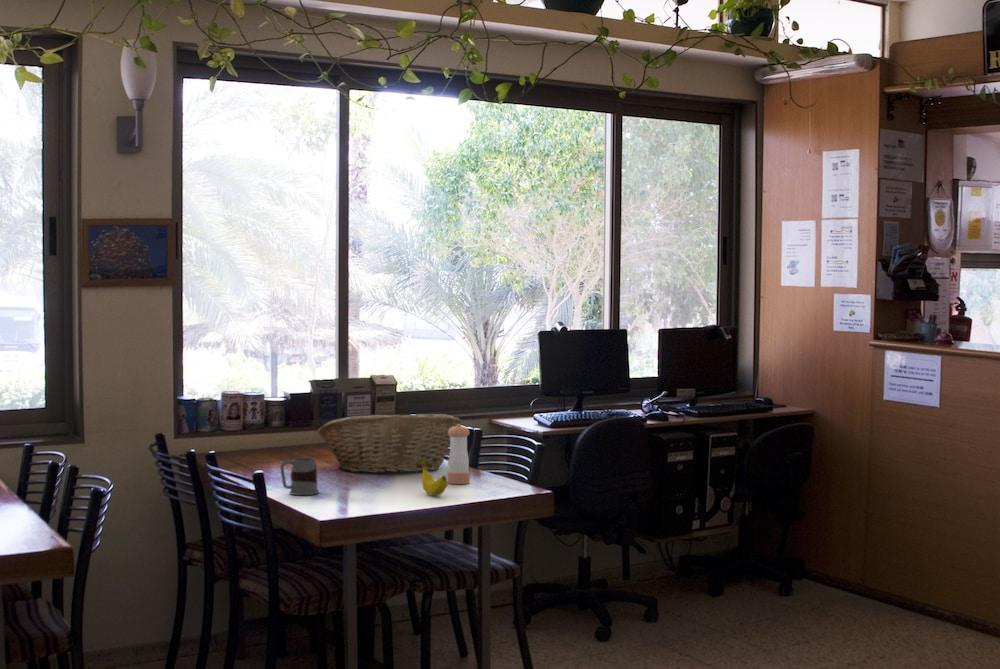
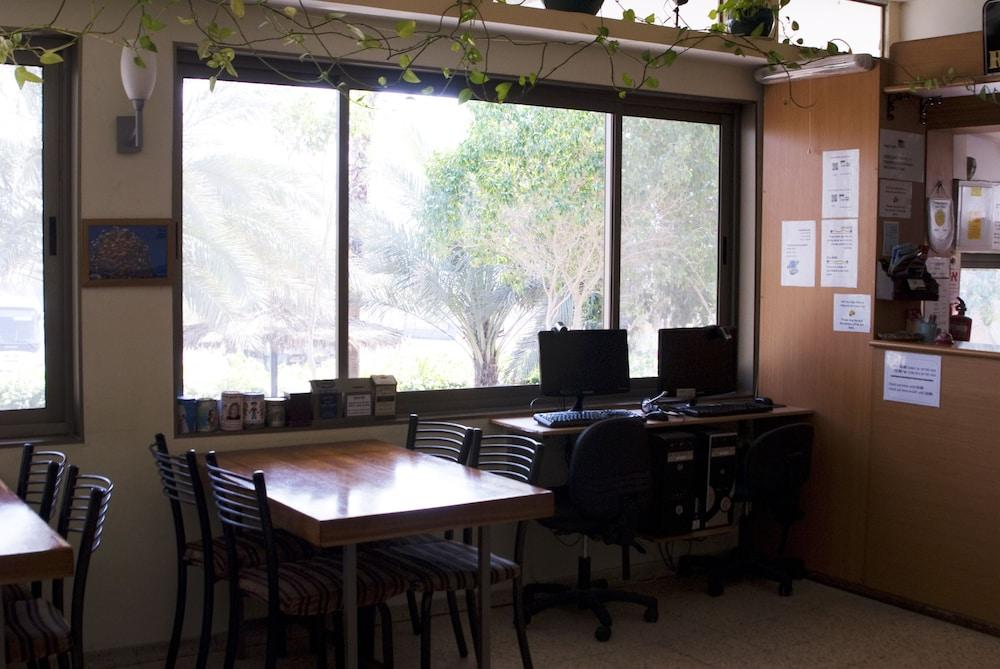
- fruit basket (390, 439)
- mug (299, 476)
- pepper shaker (458, 453)
- banana (433, 479)
